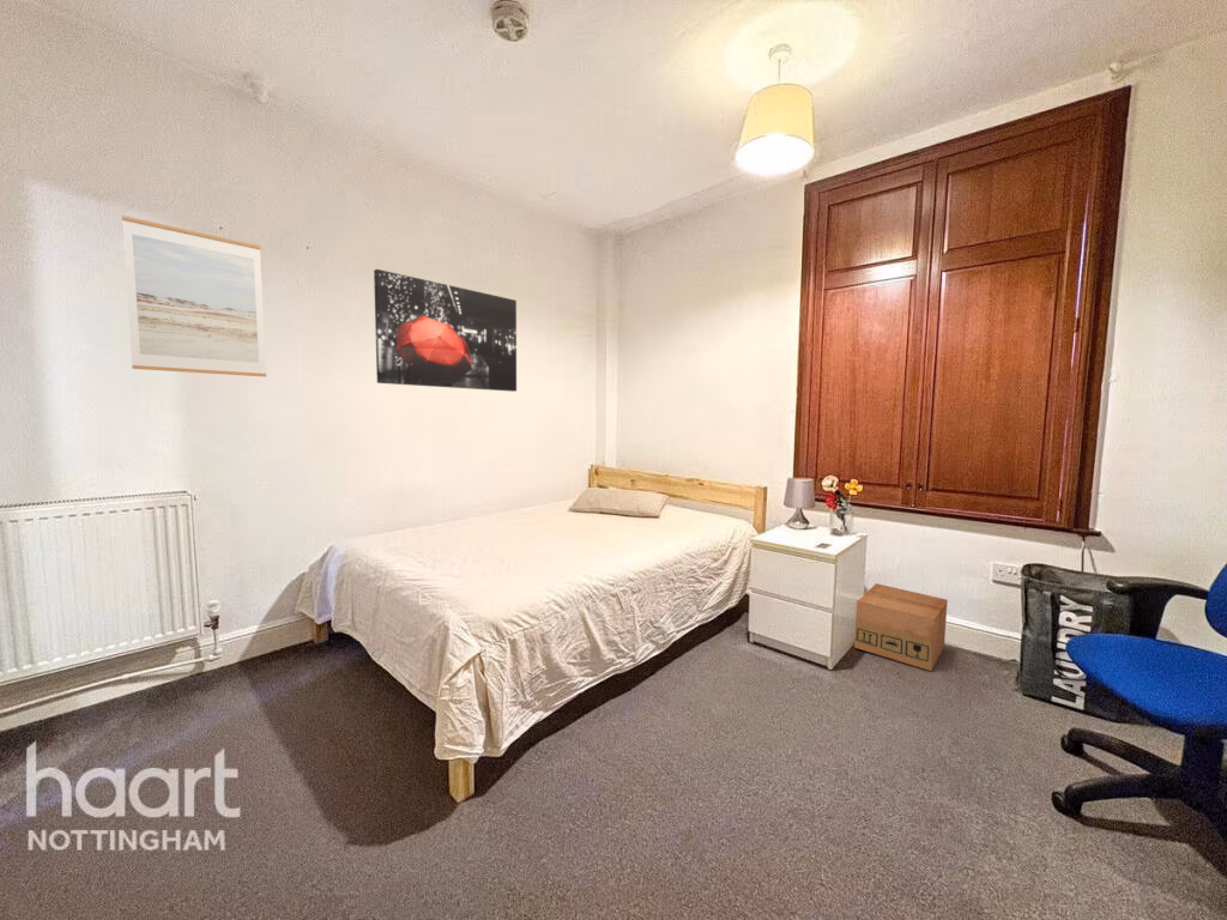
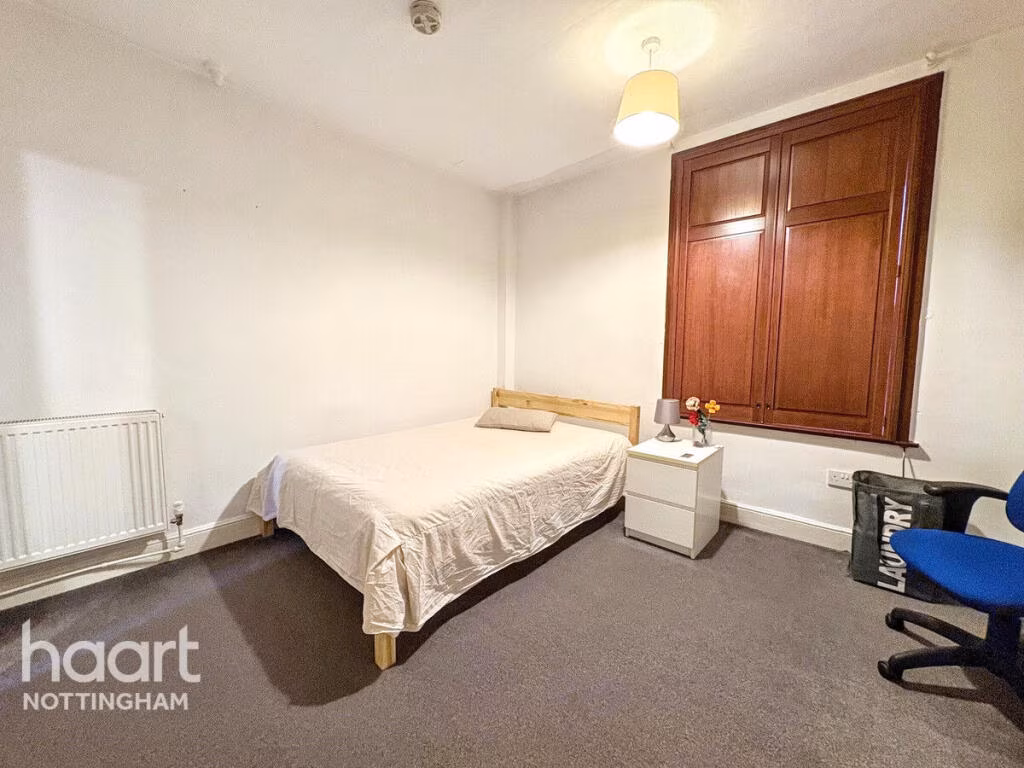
- wall art (453, 337)
- wall art (200, 303)
- cardboard box (900, 623)
